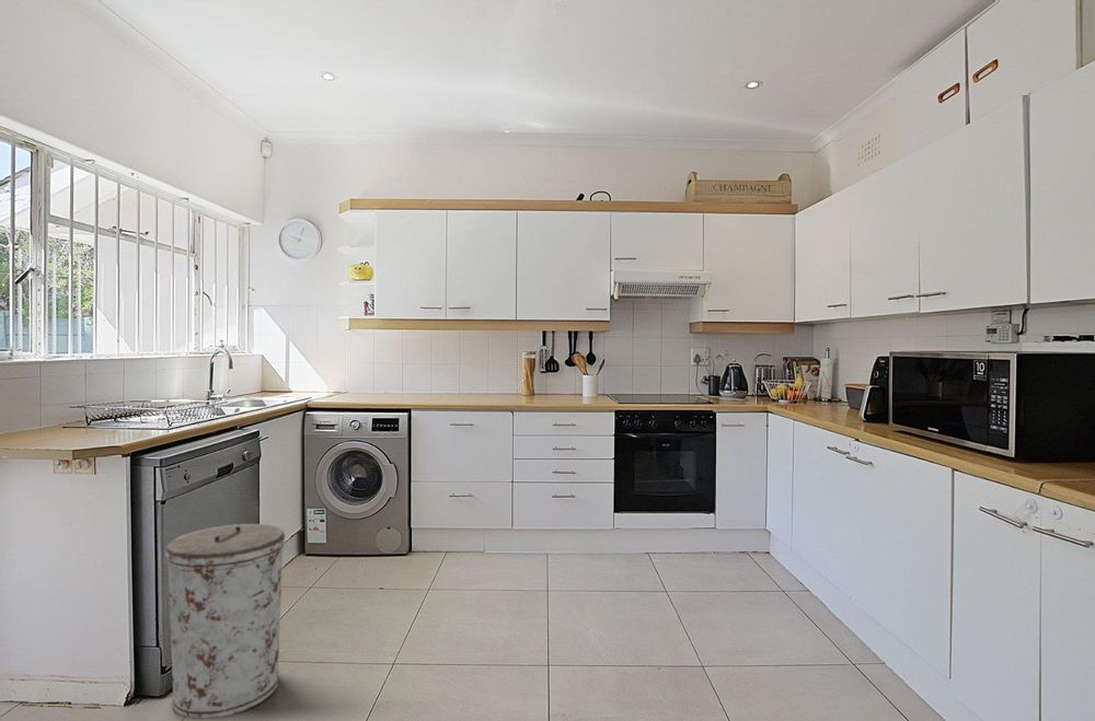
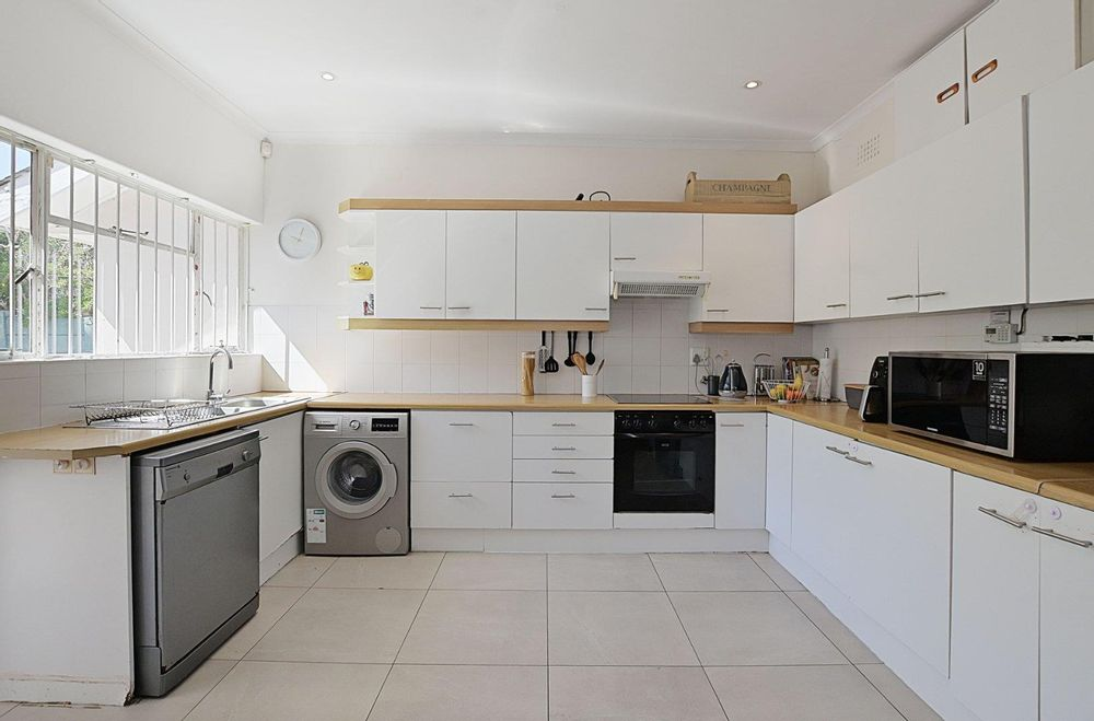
- trash can (227, 610)
